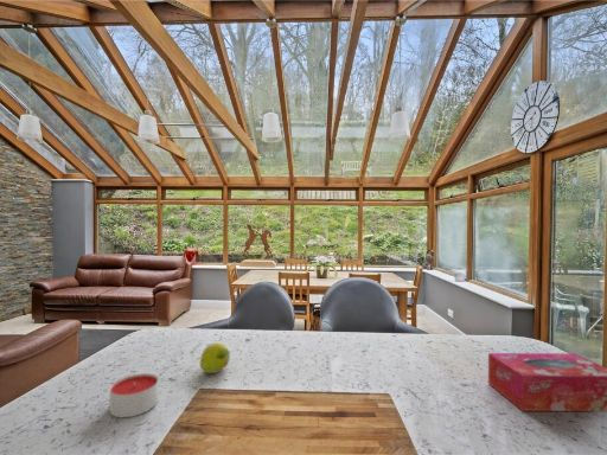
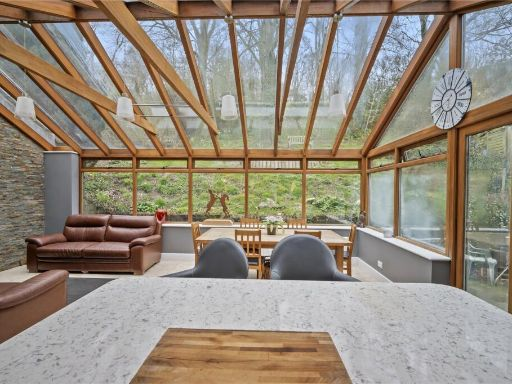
- candle (134, 392)
- tissue box (550, 379)
- fruit (215, 357)
